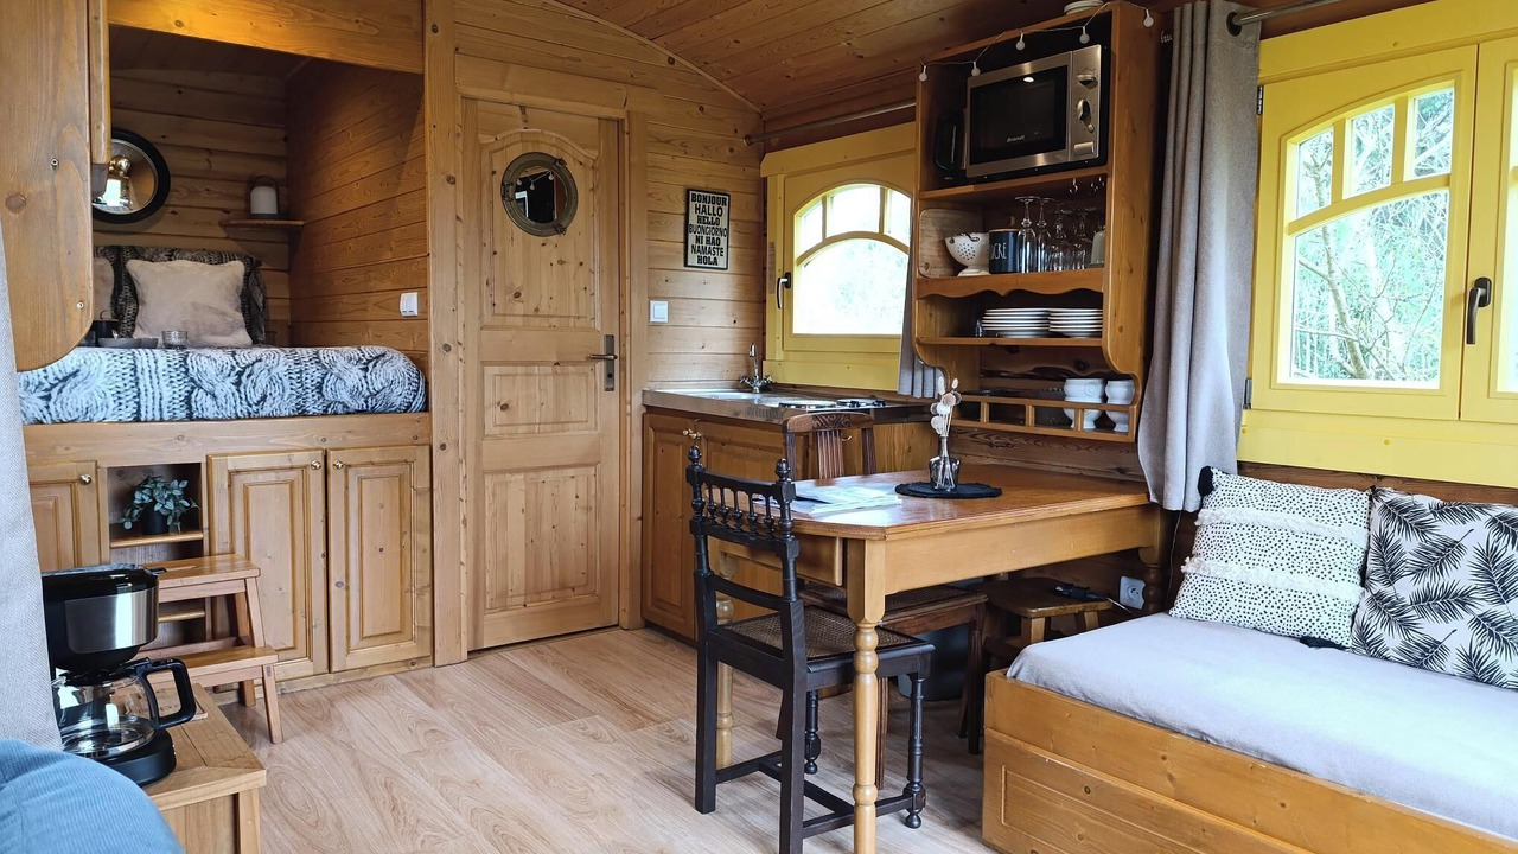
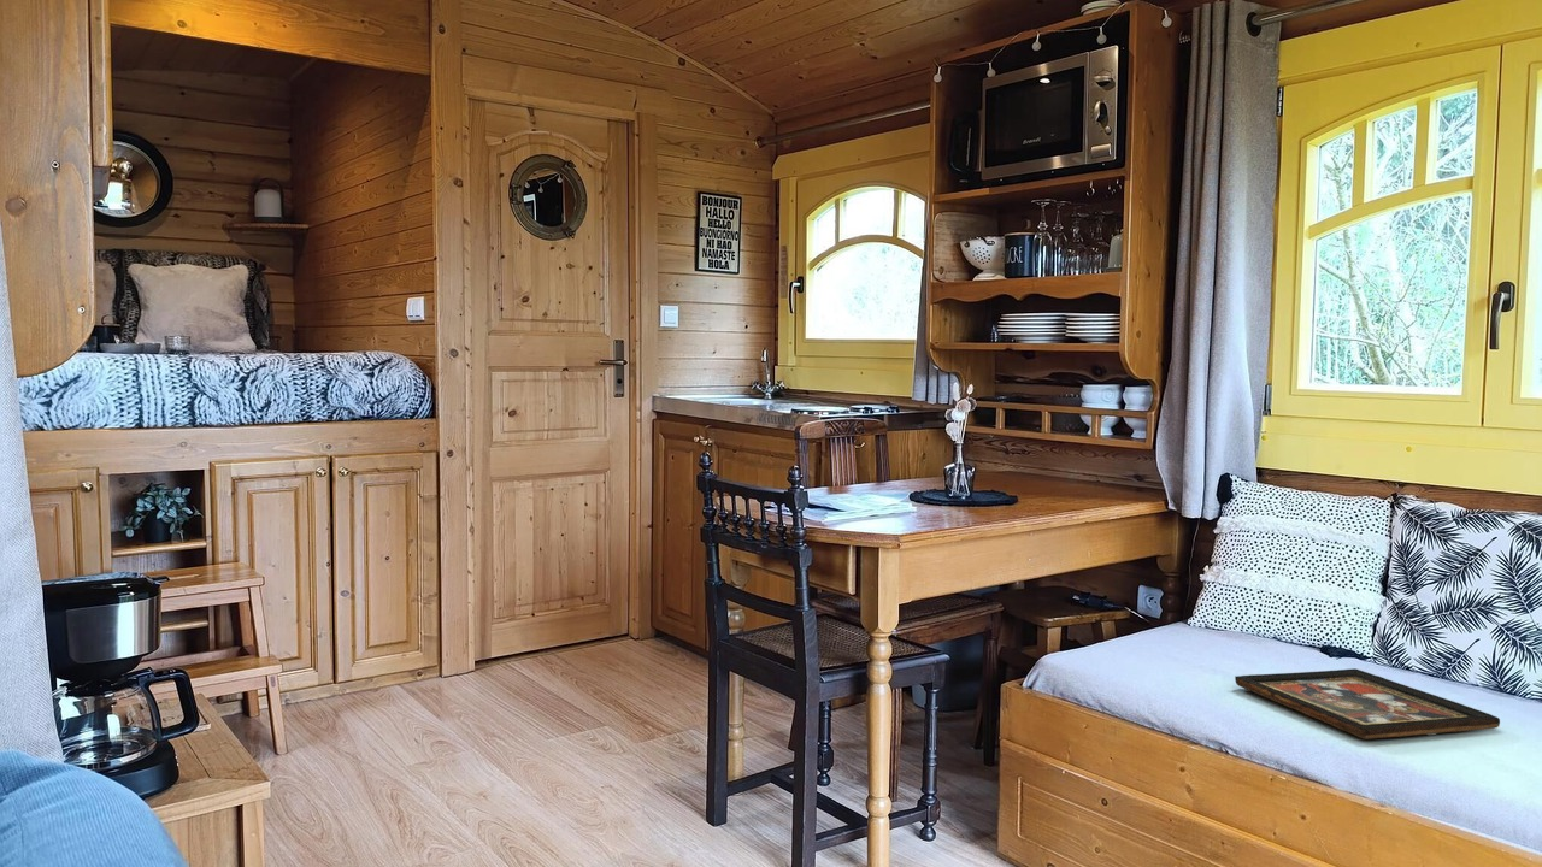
+ decorative tray (1359, 700)
